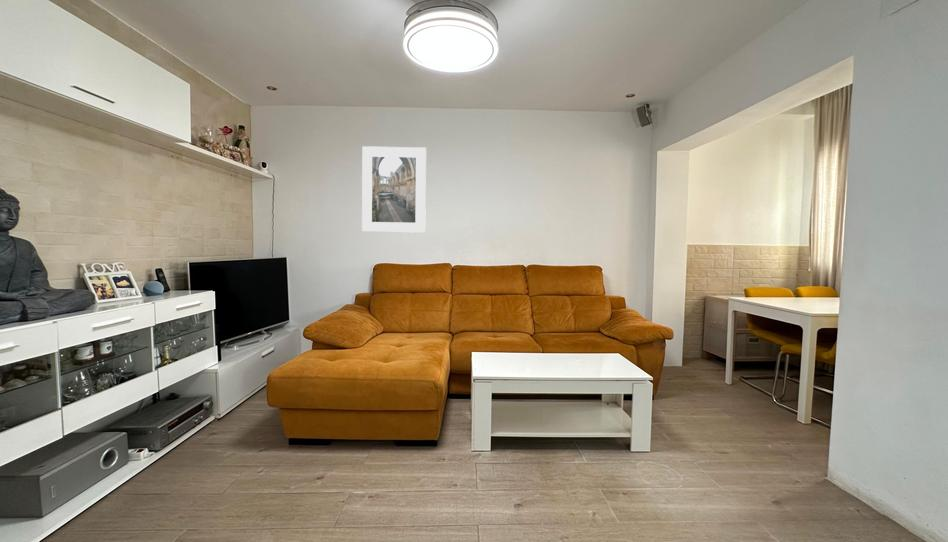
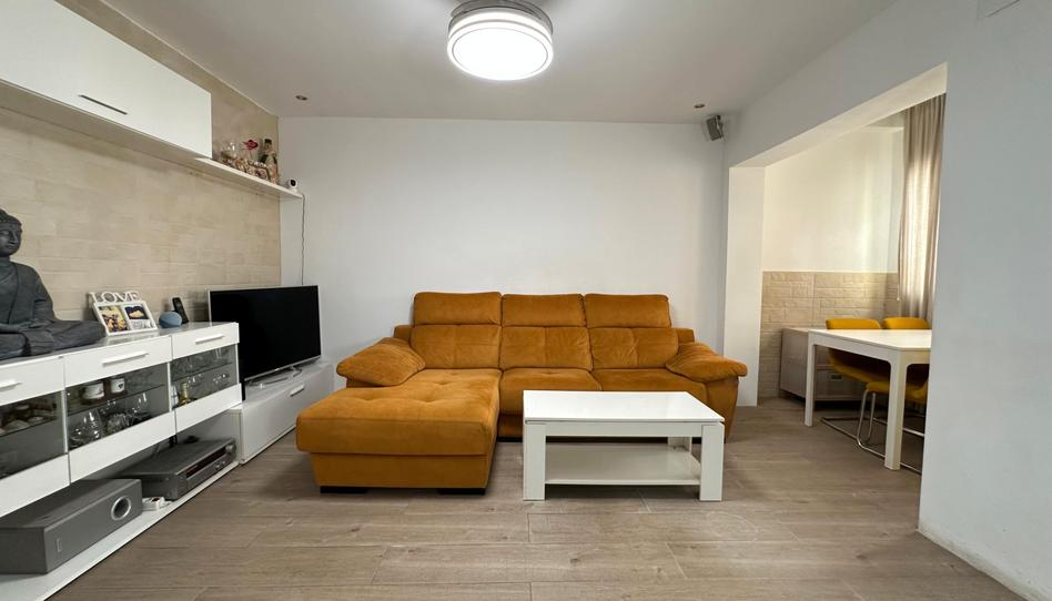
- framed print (394, 189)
